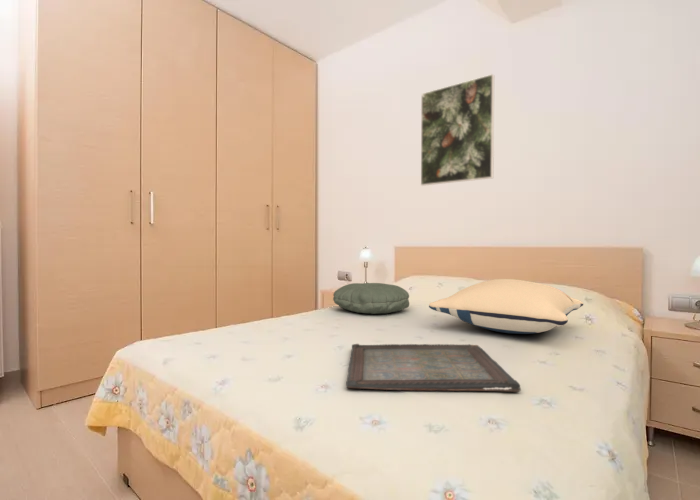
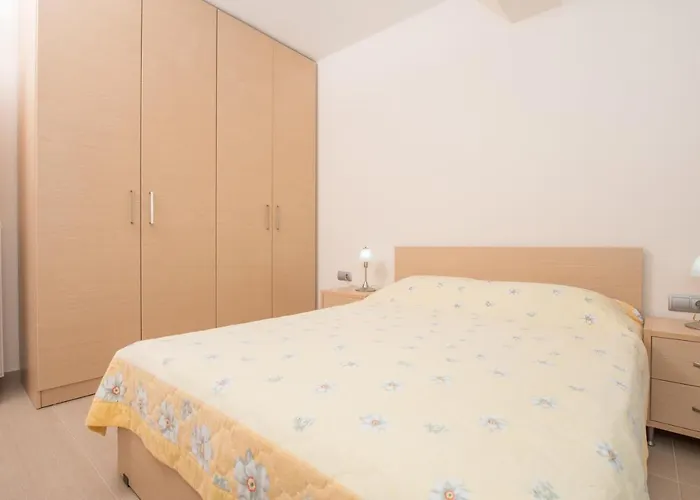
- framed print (455, 133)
- serving tray (422, 363)
- pillow (508, 304)
- pillow (372, 297)
